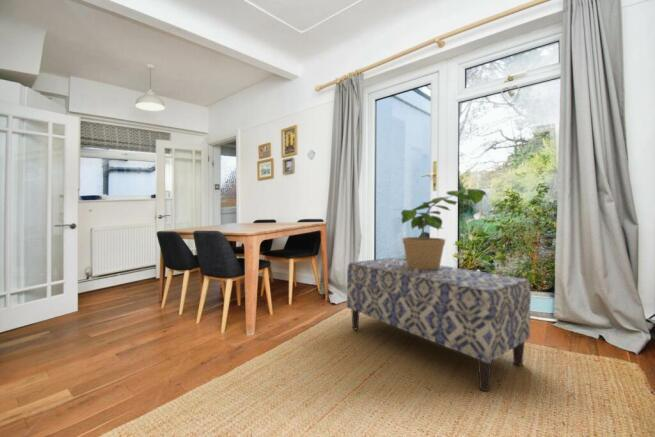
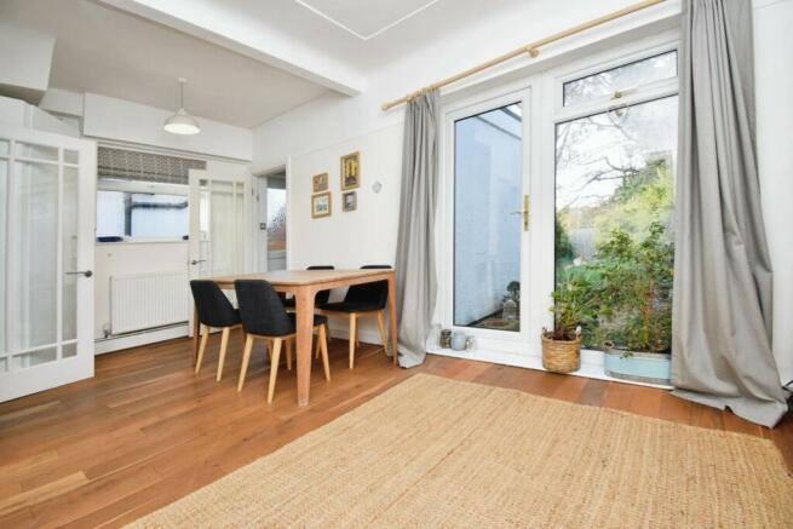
- bench (425, 307)
- potted plant (436, 228)
